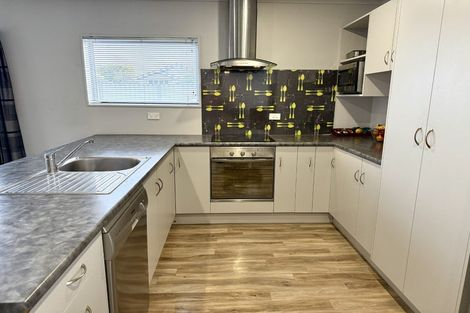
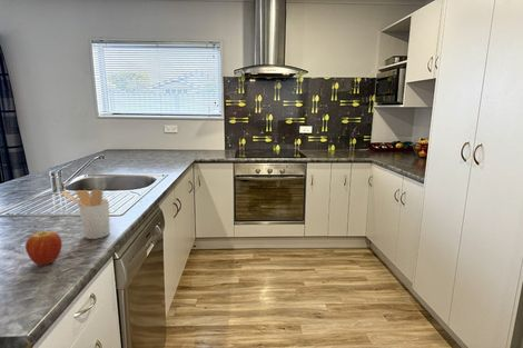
+ utensil holder (87, 211)
+ fruit (43, 246)
